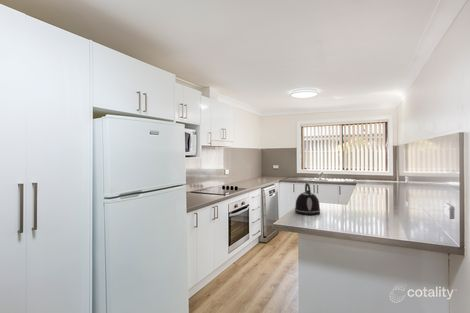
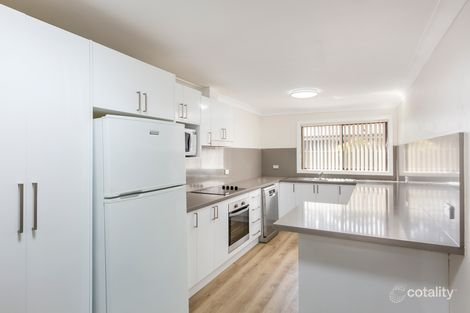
- kettle (307, 197)
